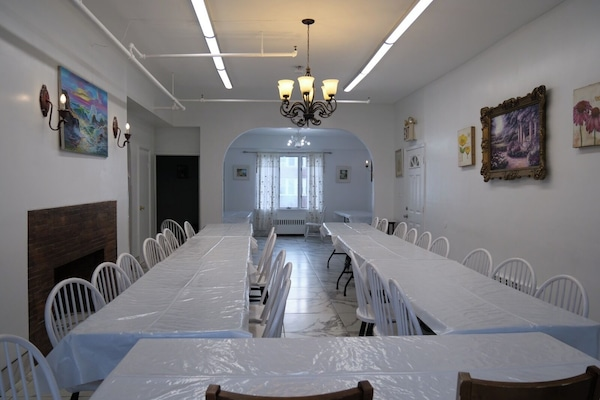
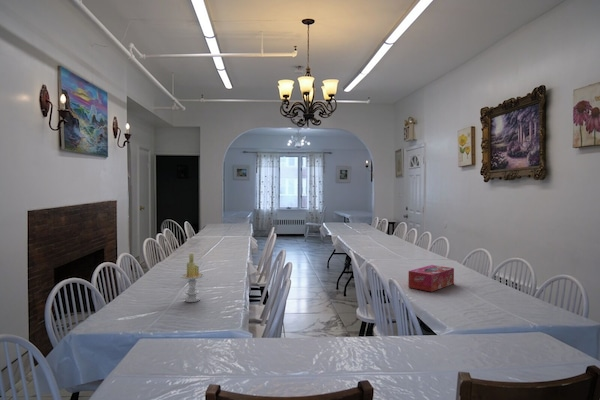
+ candle (192, 277)
+ tissue box (431, 277)
